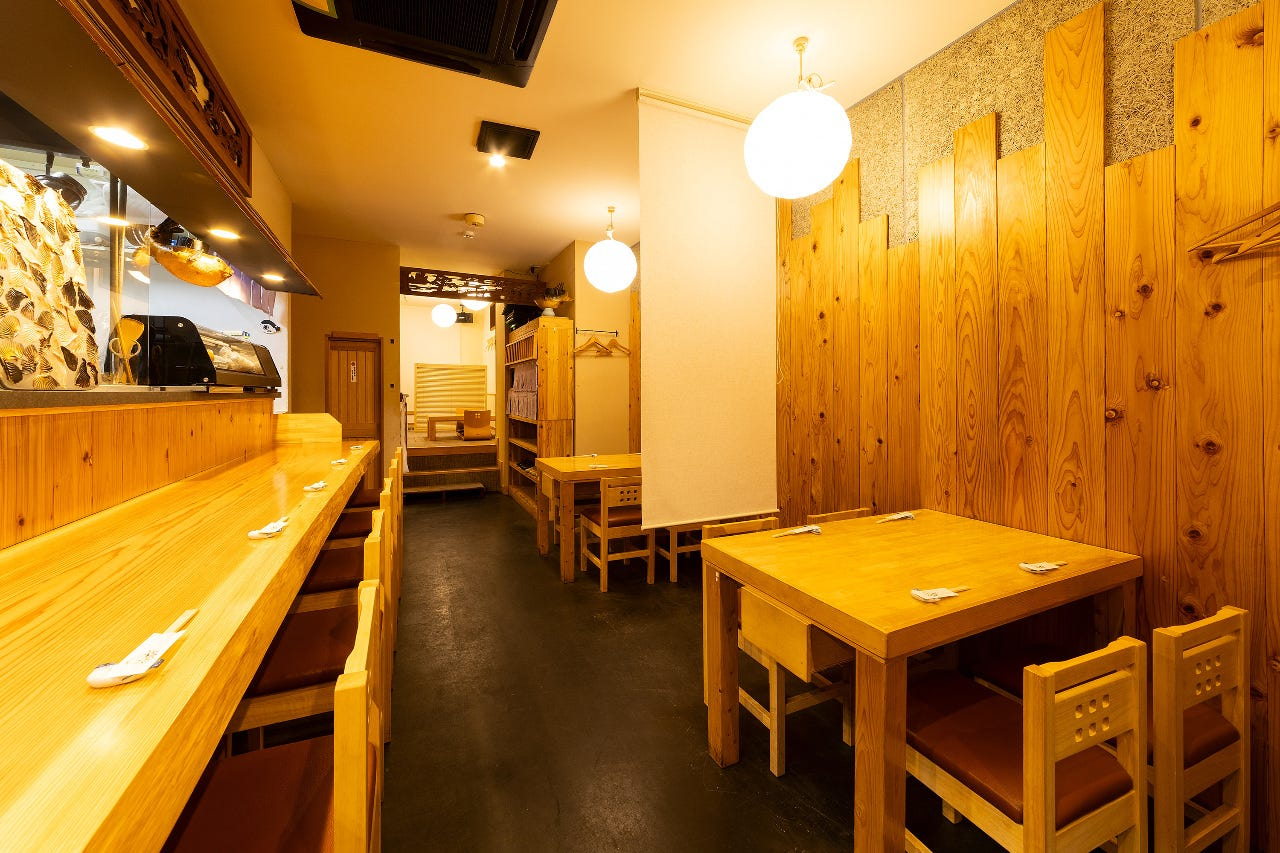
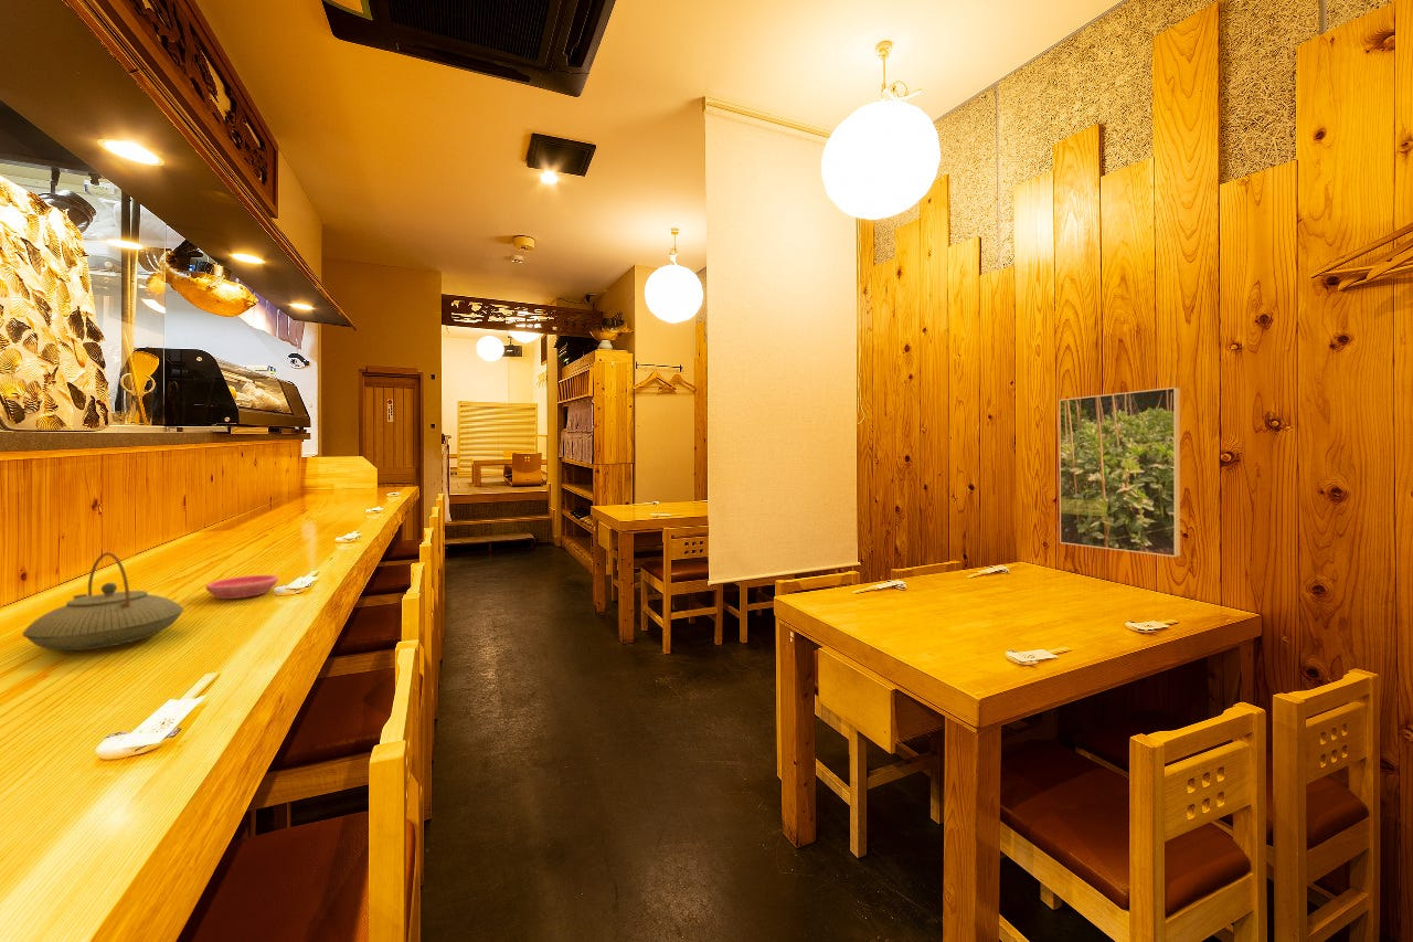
+ saucer (243, 586)
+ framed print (1114, 472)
+ teapot (105, 595)
